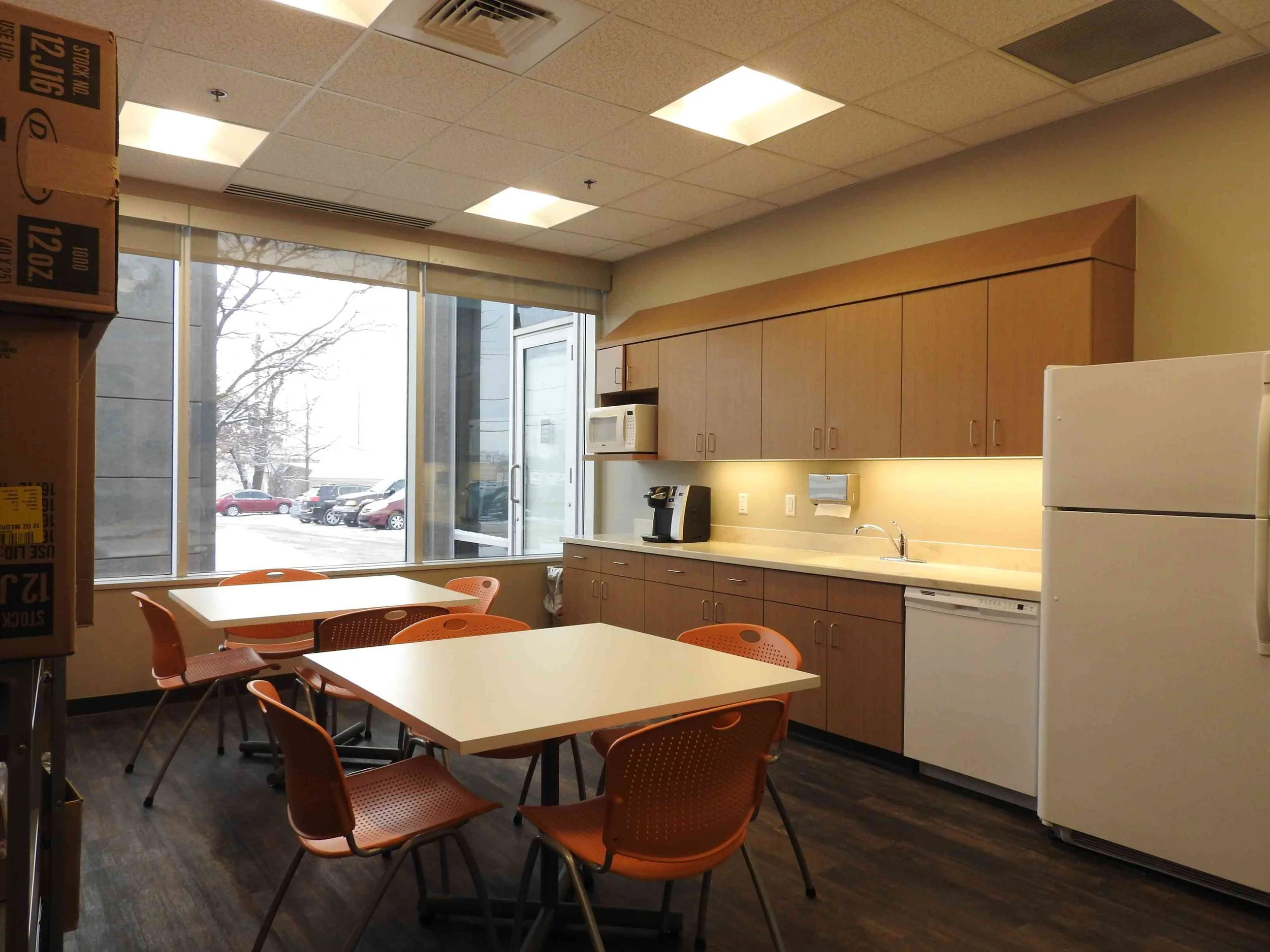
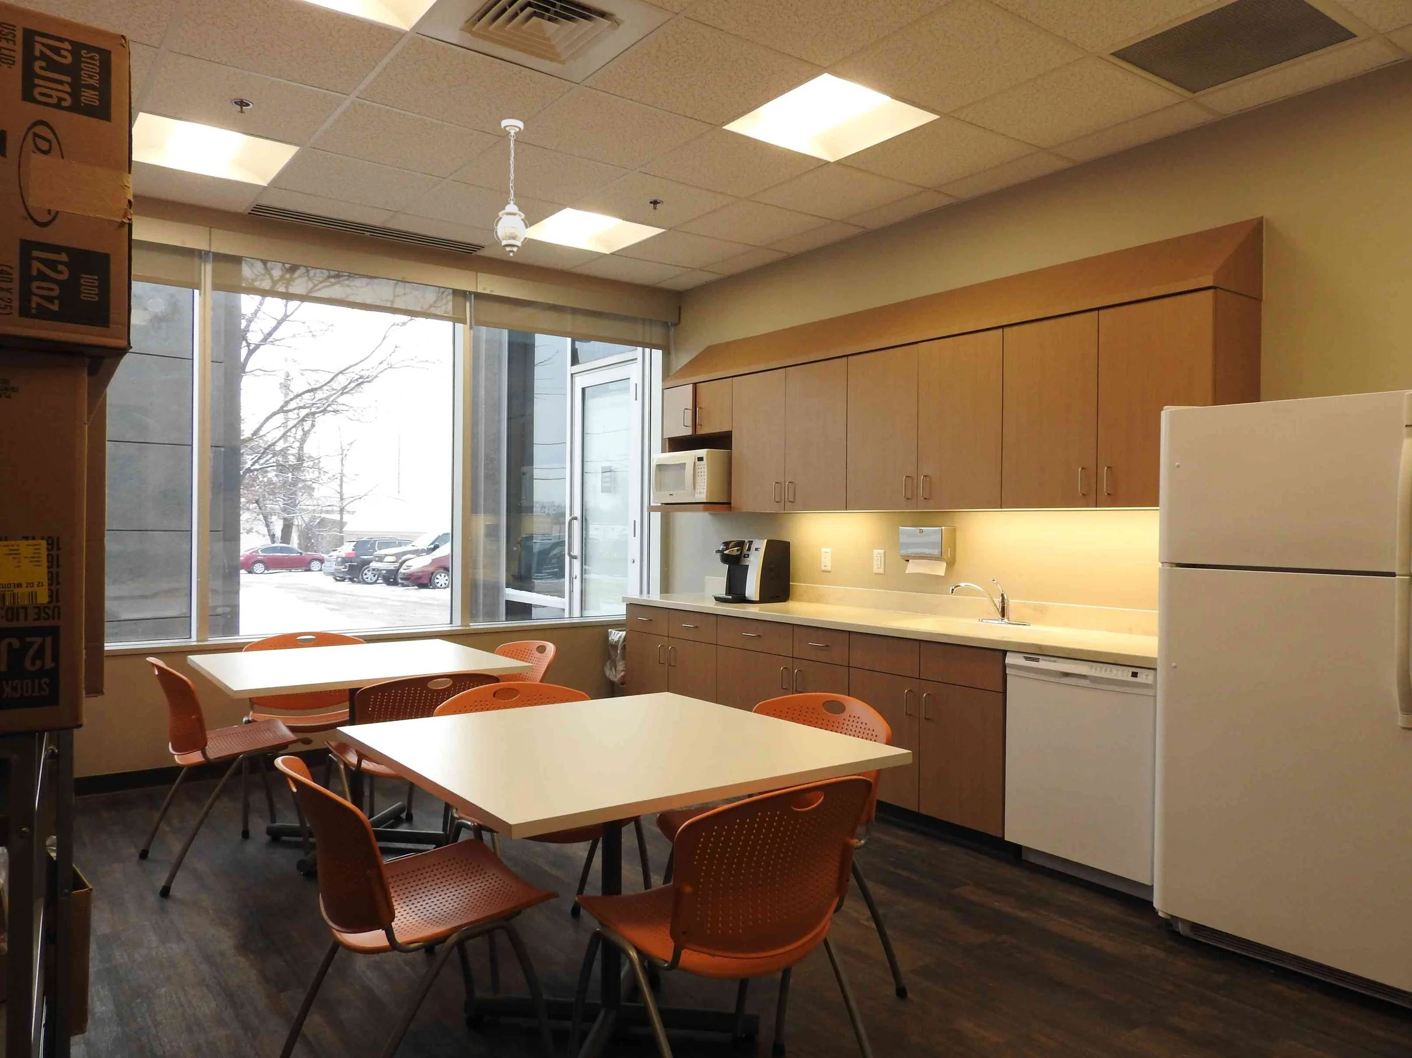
+ pendant light (511, 190)
